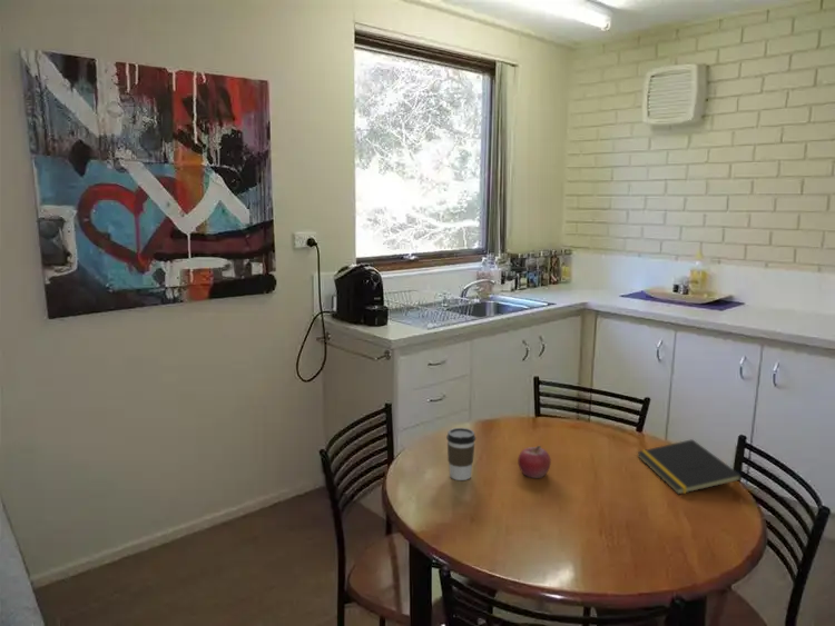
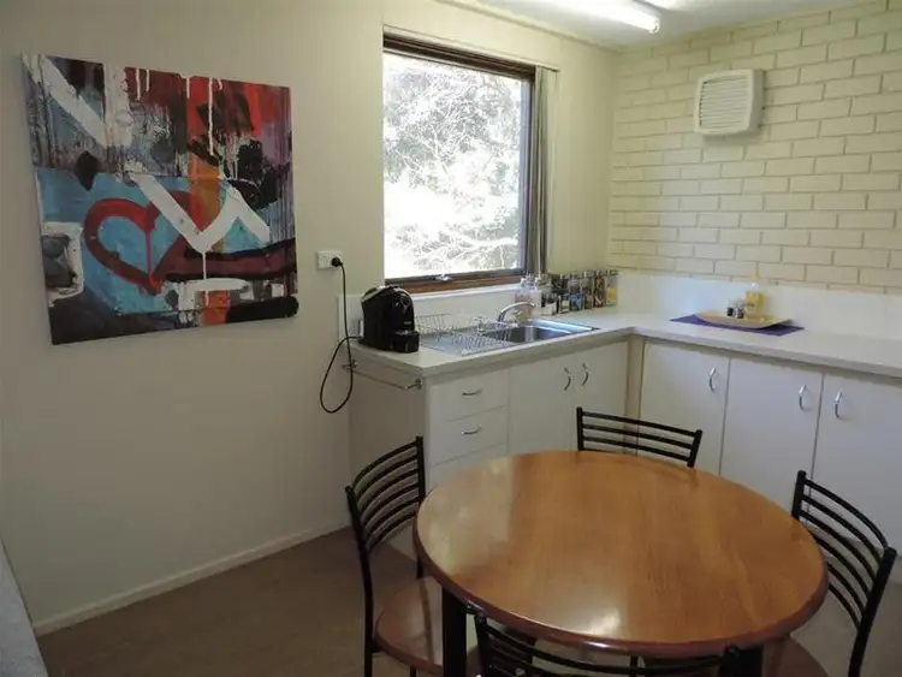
- fruit (534, 459)
- coffee cup (460, 454)
- notepad (686, 465)
